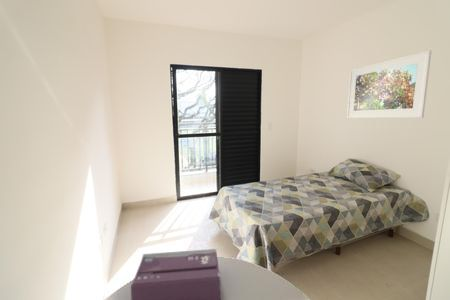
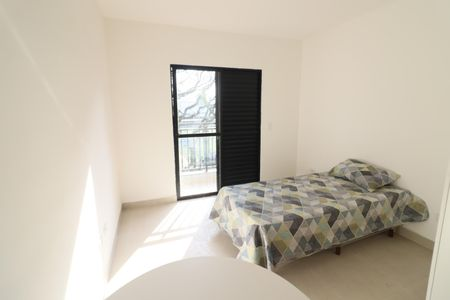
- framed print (381, 90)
- tissue box (179, 276)
